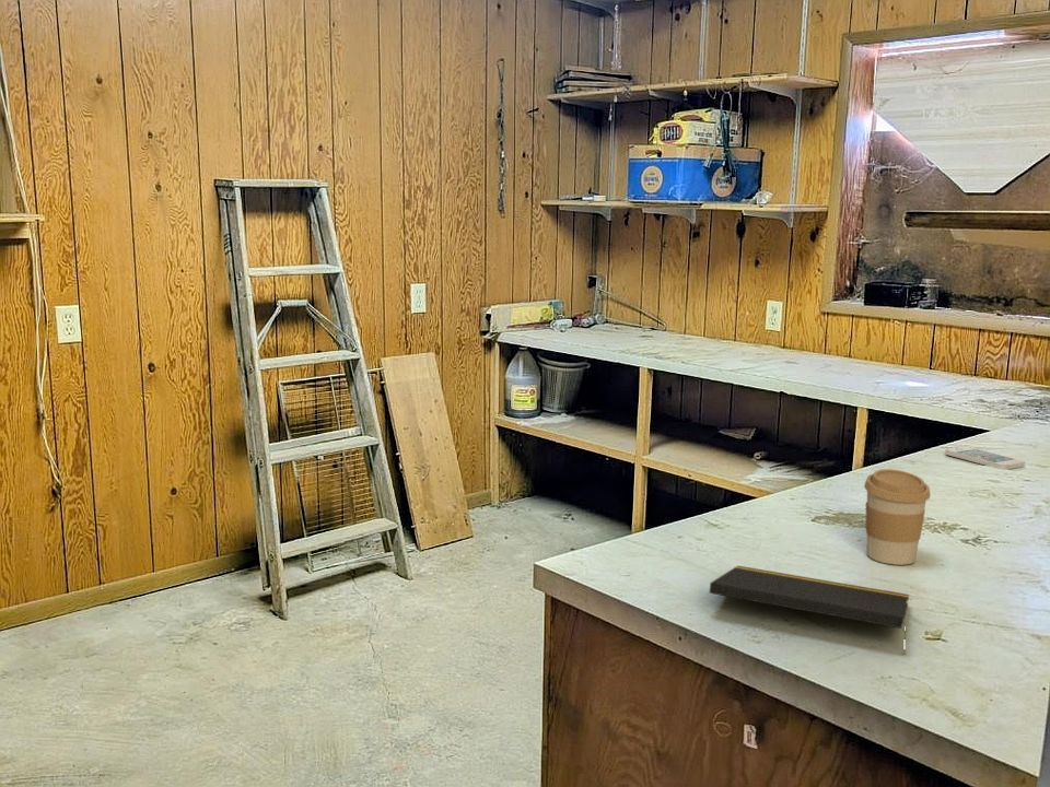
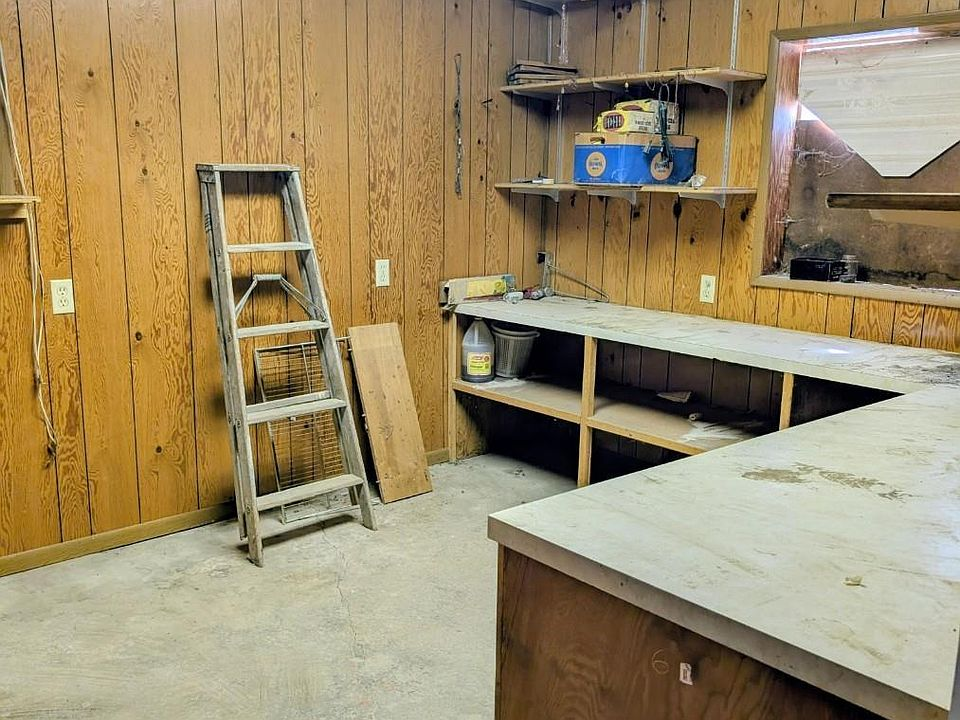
- smartphone (983, 457)
- notepad (810, 594)
- coffee cup (894, 516)
